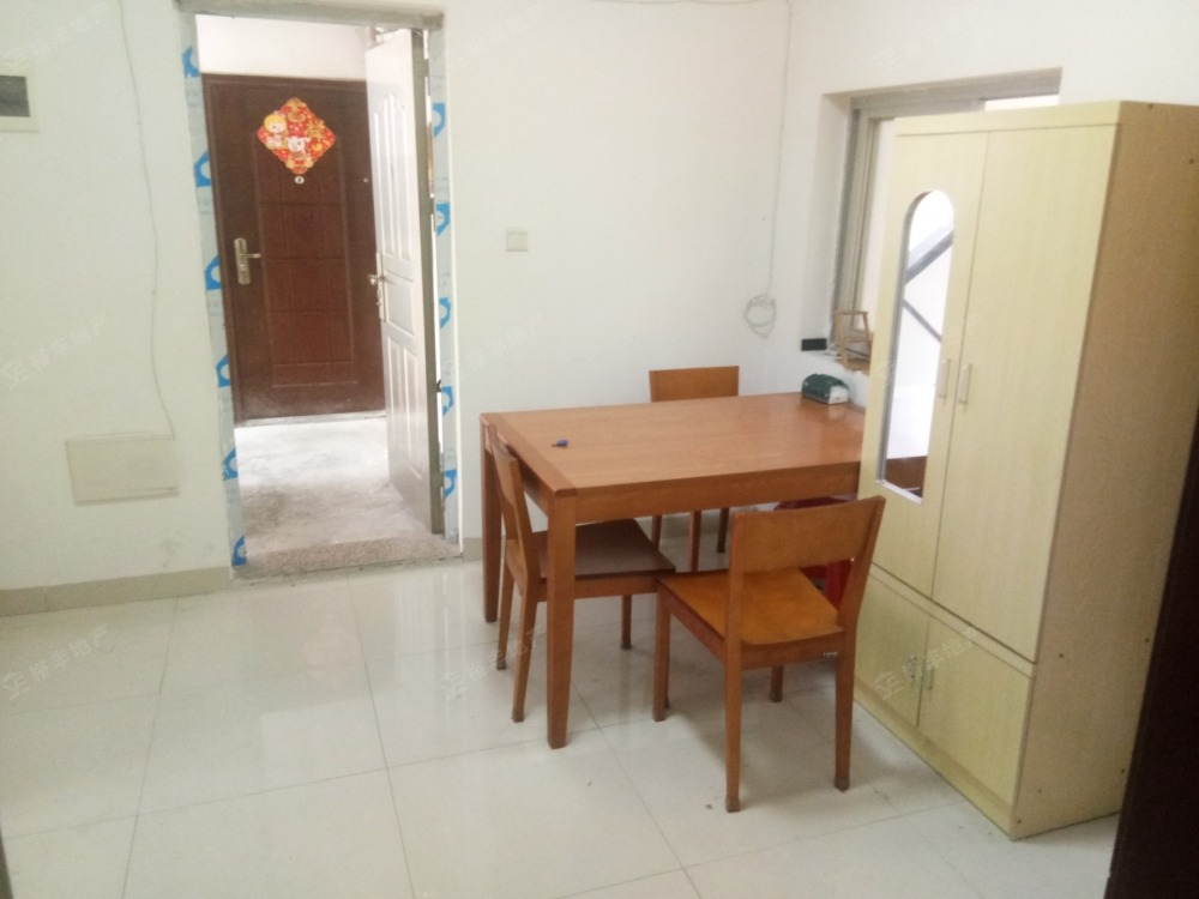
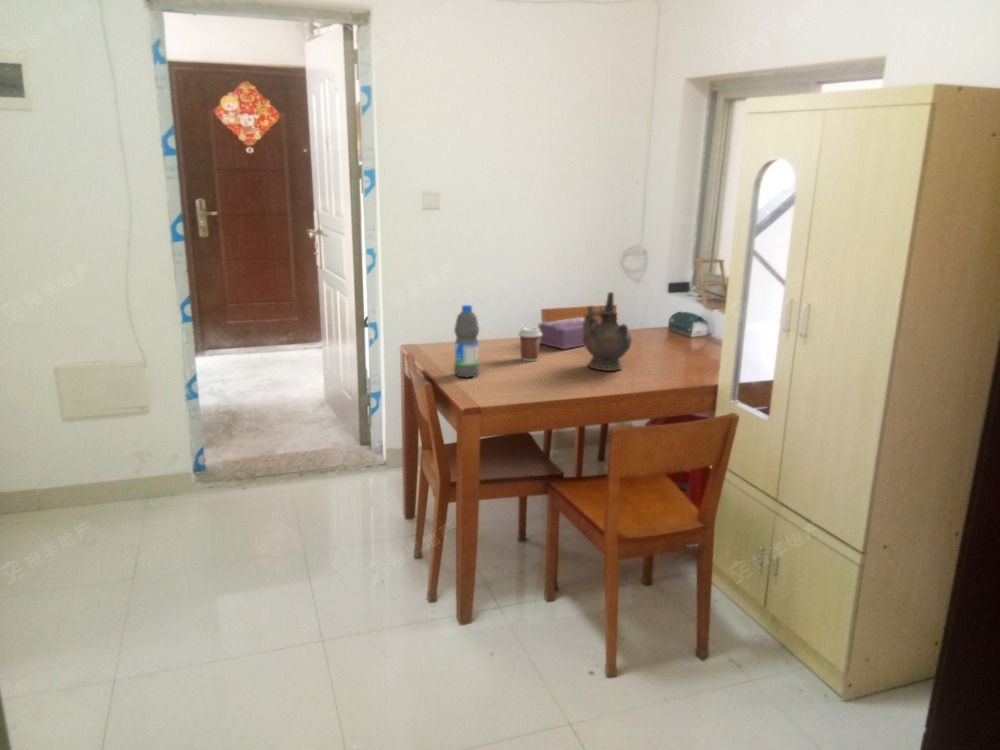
+ tissue box (572, 332)
+ water bottle (466, 340)
+ coffee cup (529, 344)
+ ceremonial vessel (605, 330)
